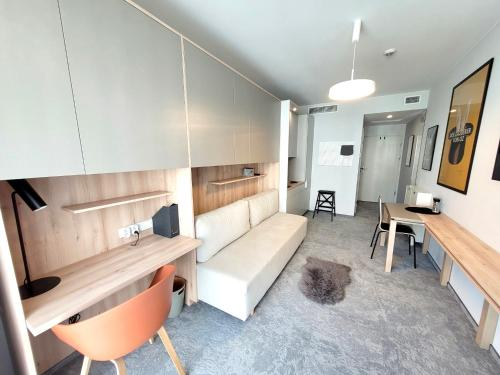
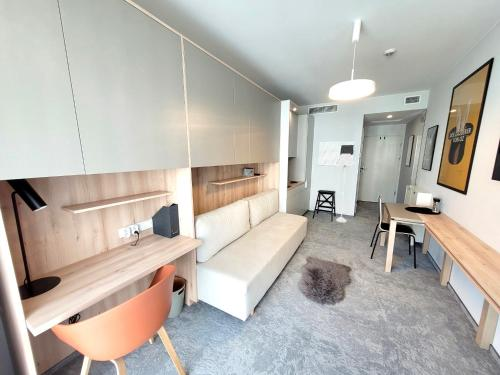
+ floor lamp (343, 188)
